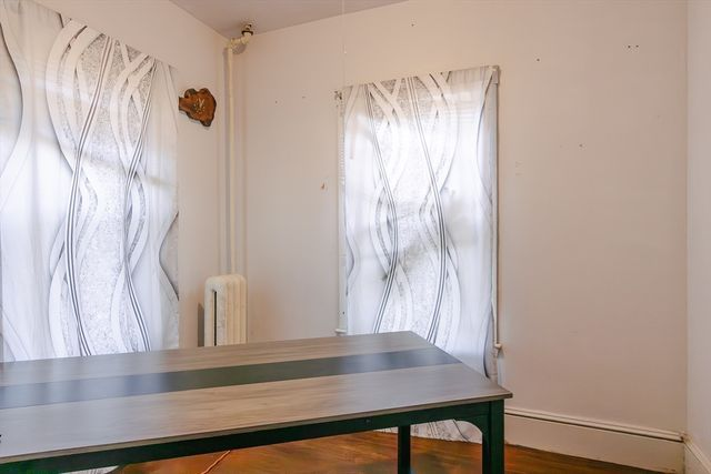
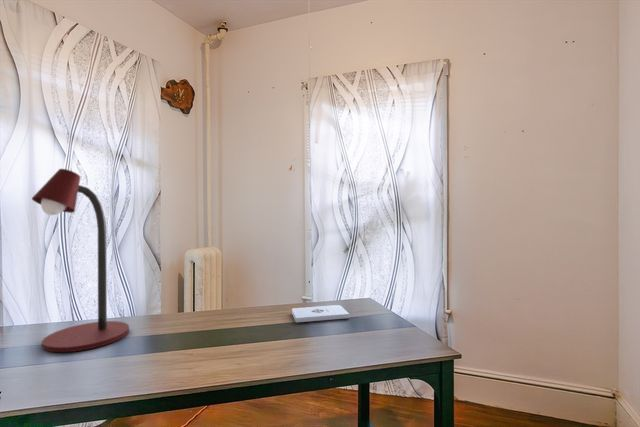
+ desk lamp (98, 255)
+ notepad (319, 313)
